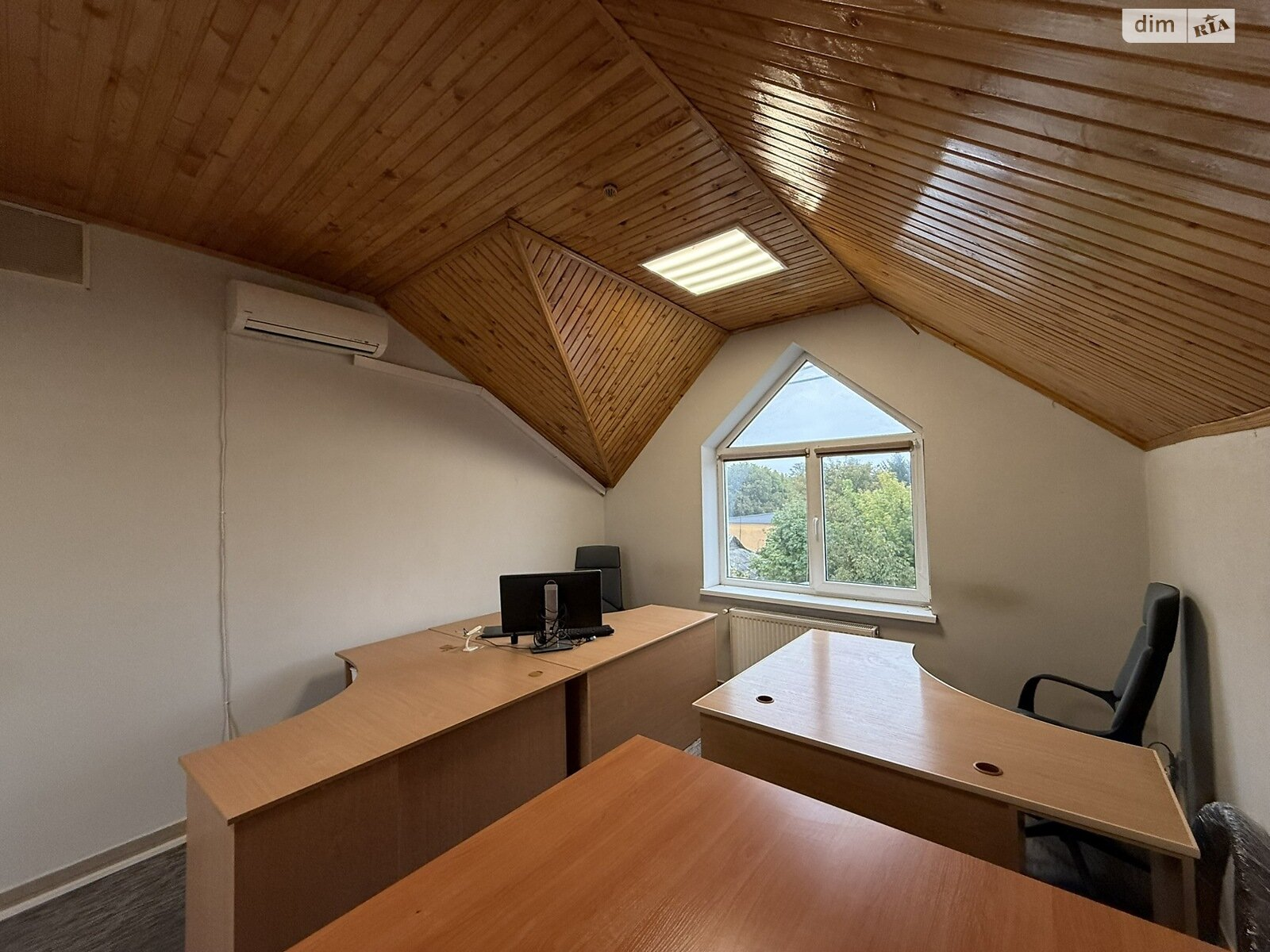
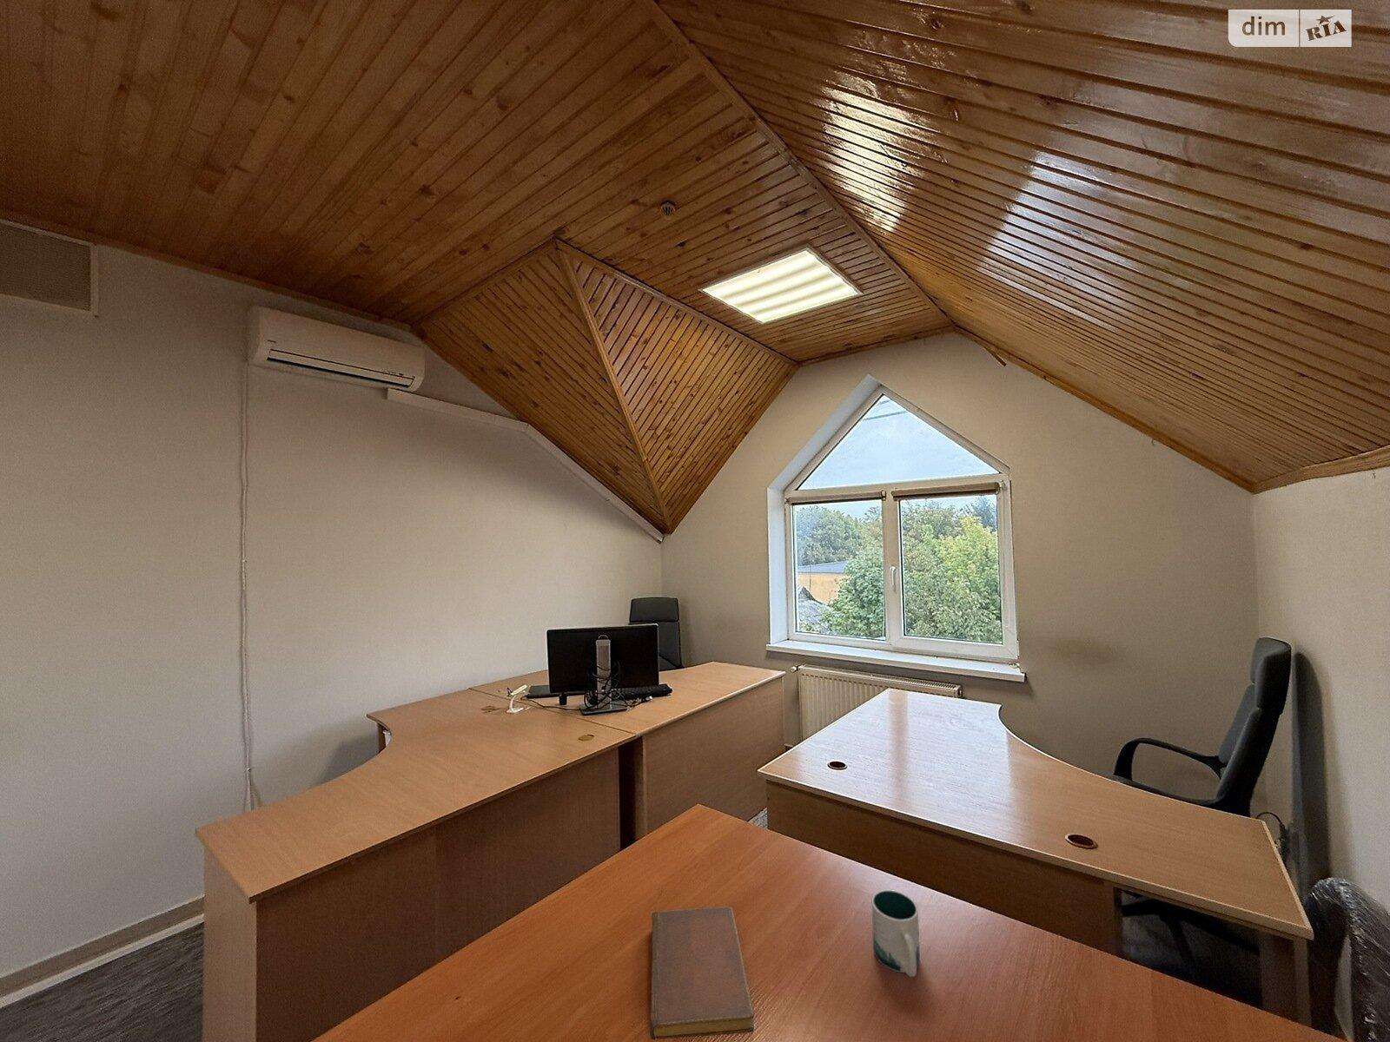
+ notebook (697, 964)
+ mug (900, 937)
